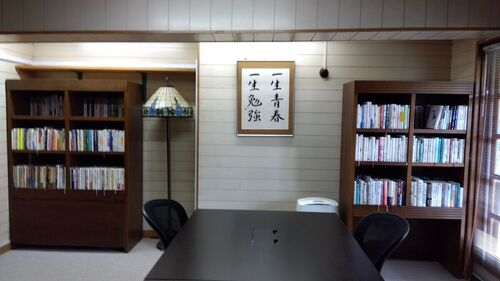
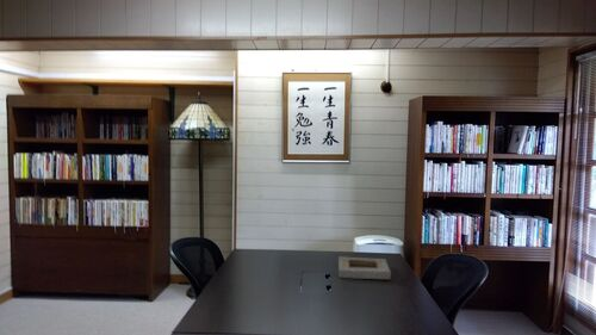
+ book (362, 267)
